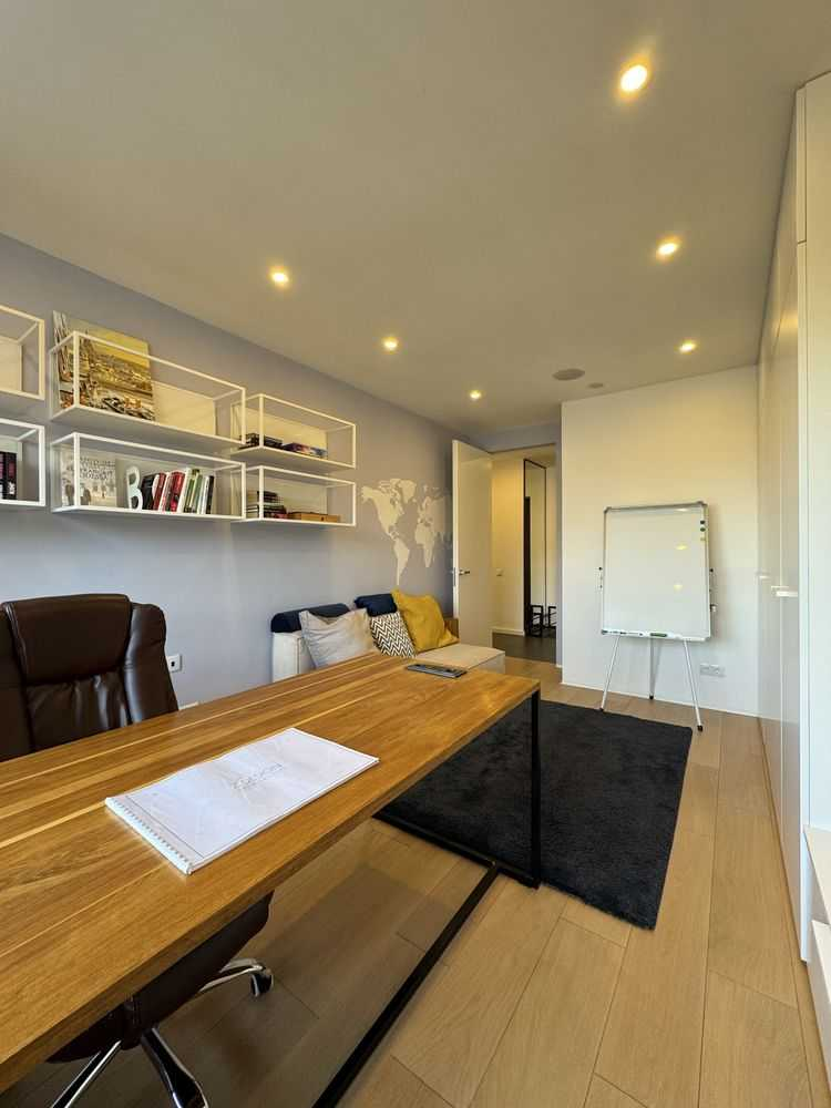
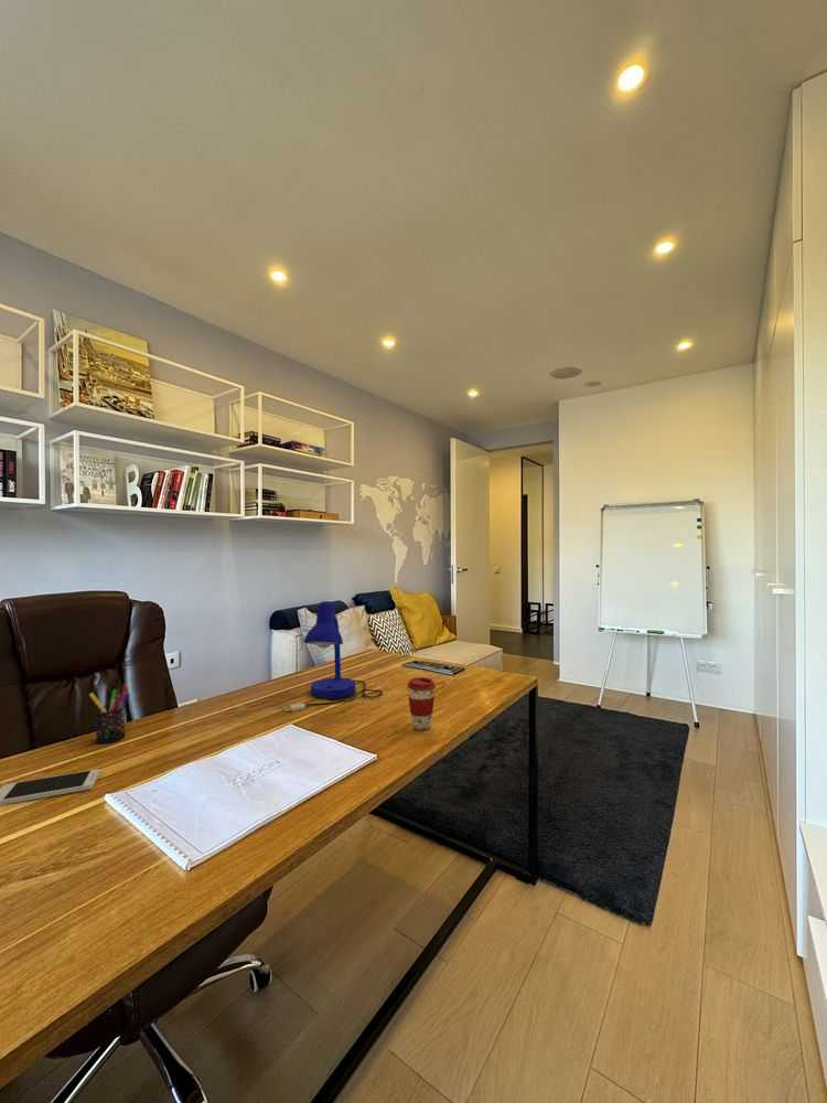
+ pen holder (112, 710)
+ smartphone (47, 786)
+ coffee cup (421, 703)
+ desk lamp (339, 647)
